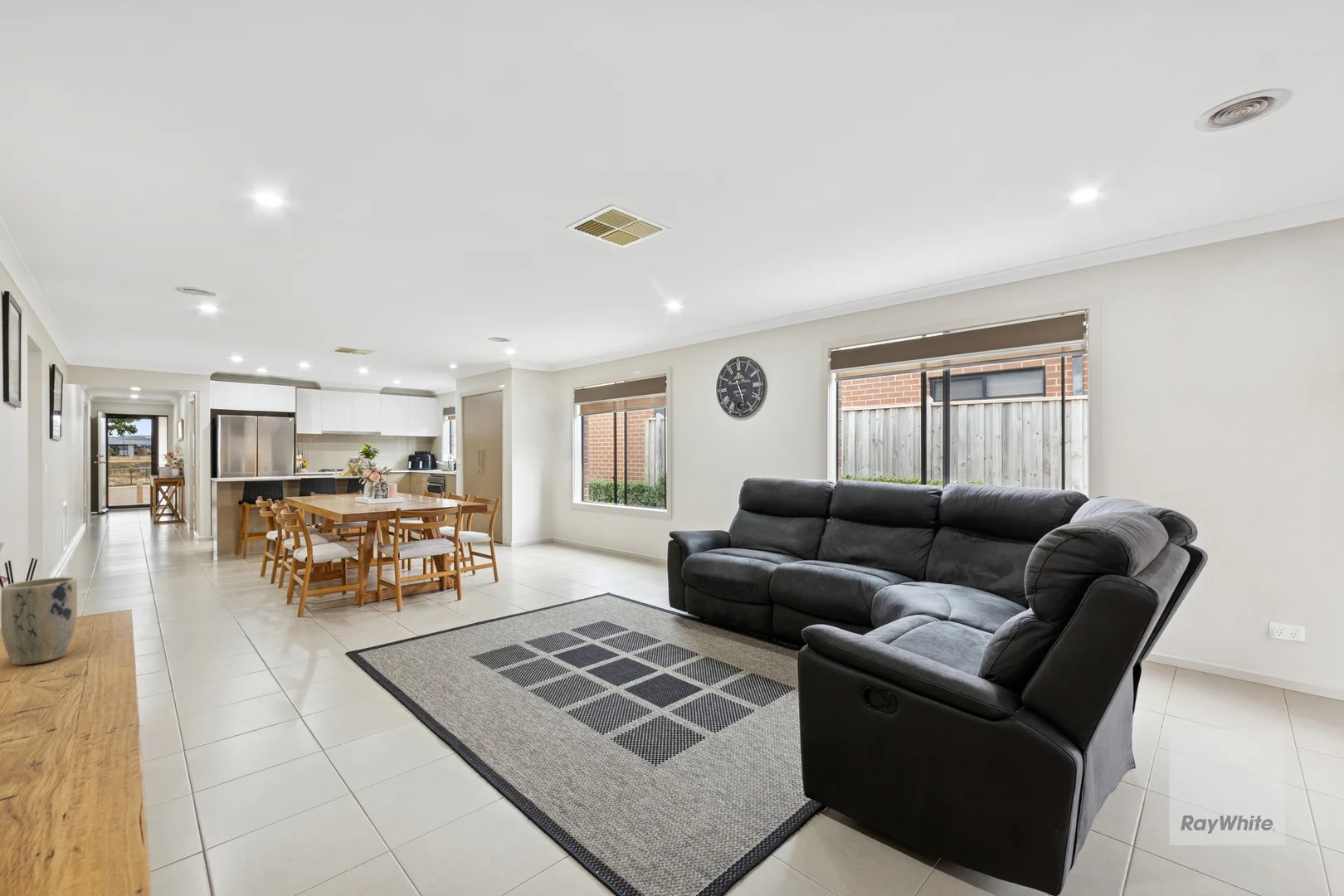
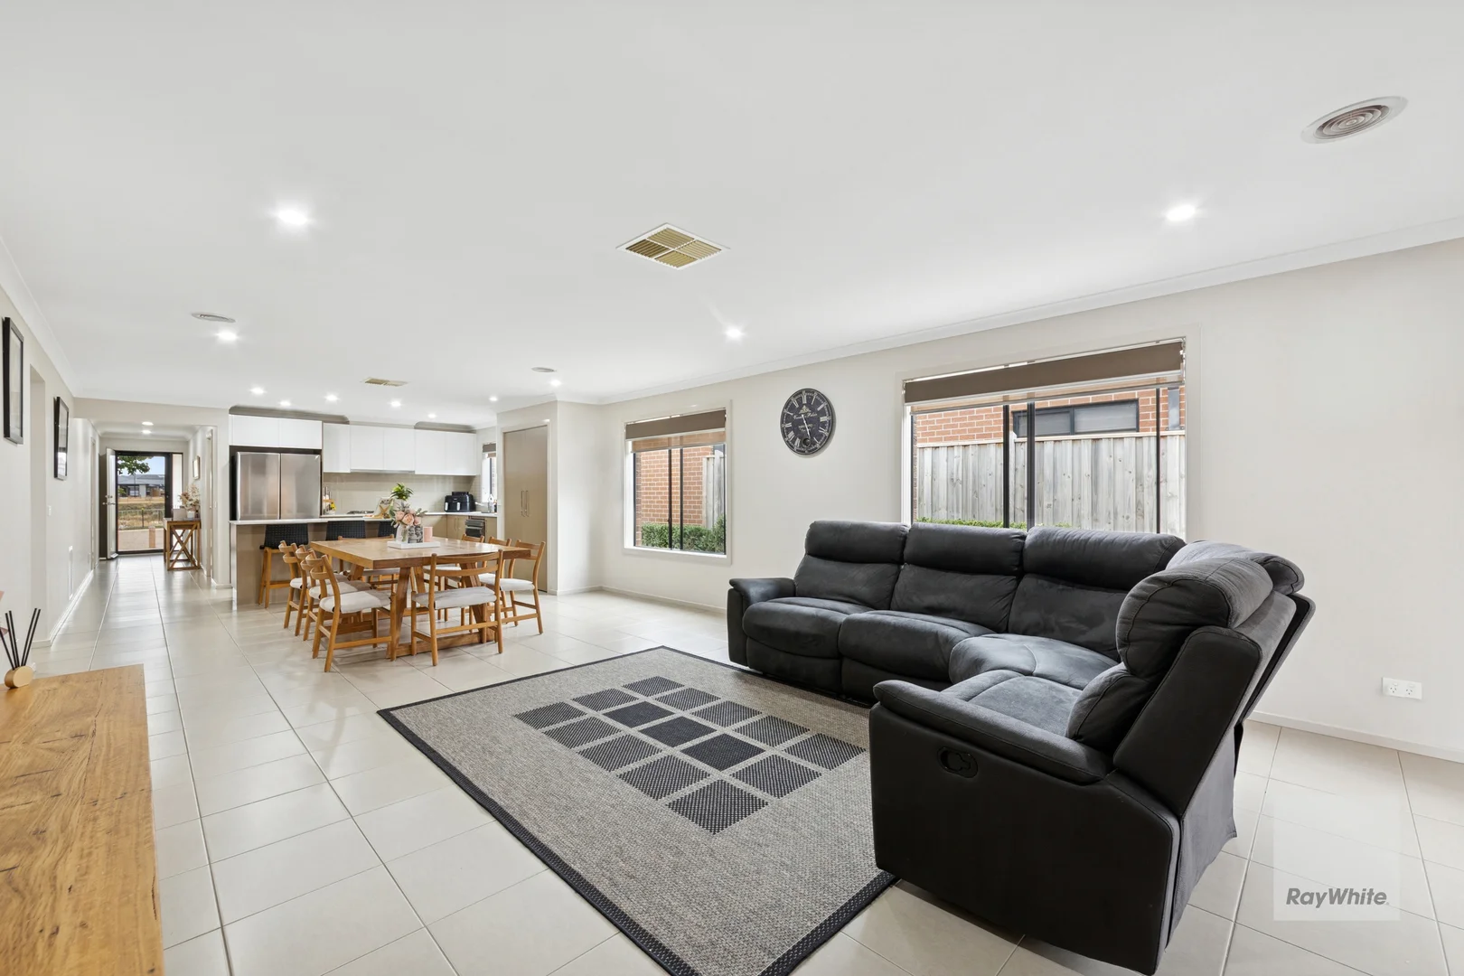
- plant pot (40, 620)
